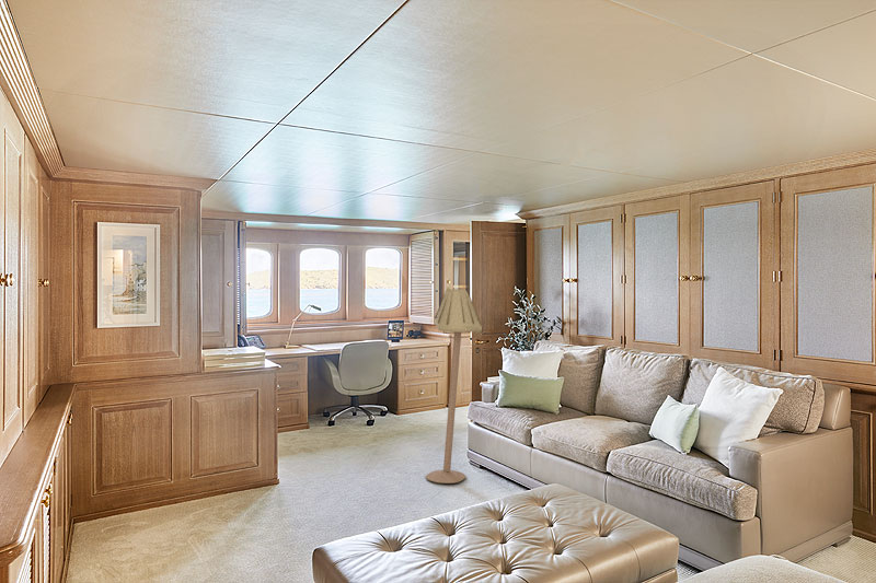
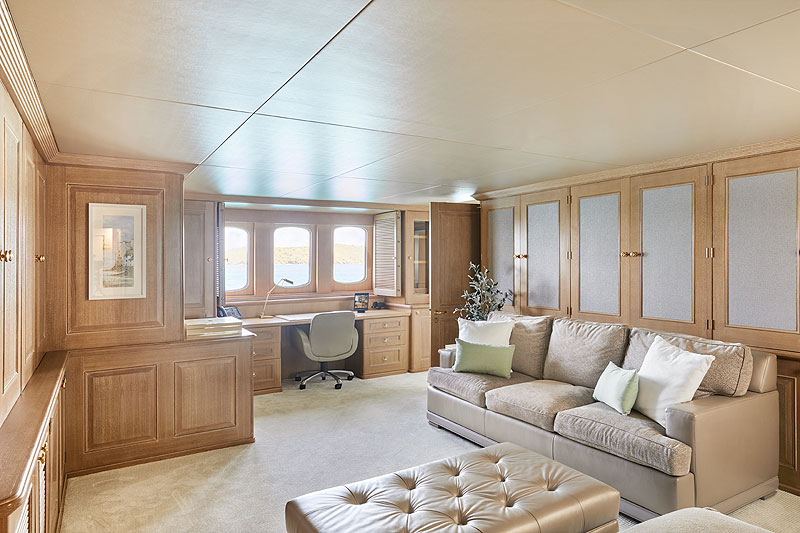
- floor lamp (454, 381)
